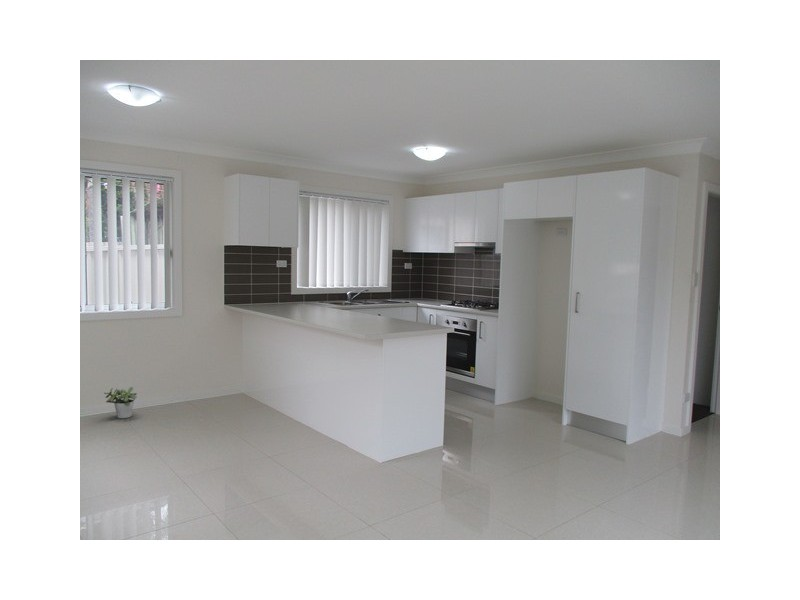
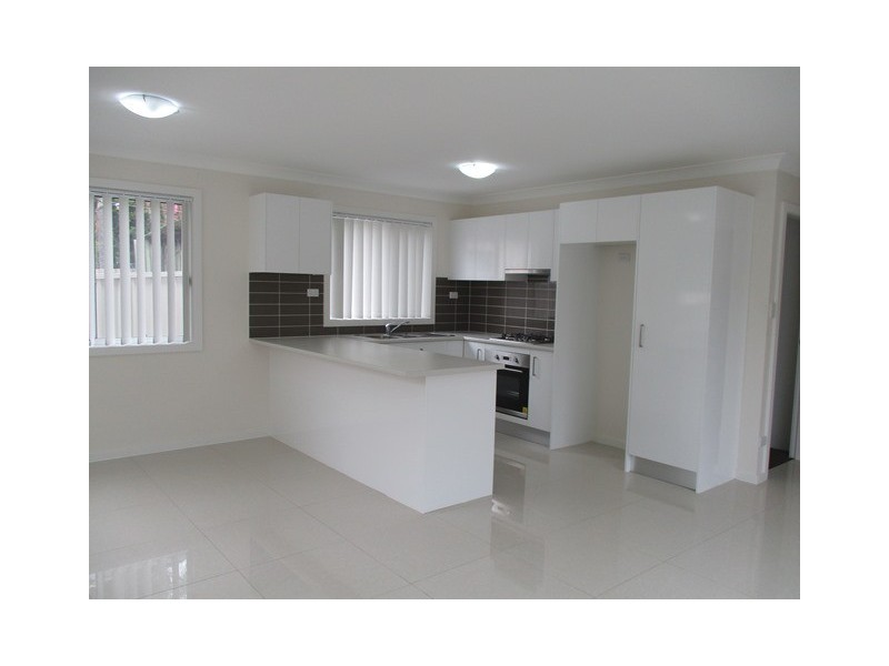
- potted plant (121, 402)
